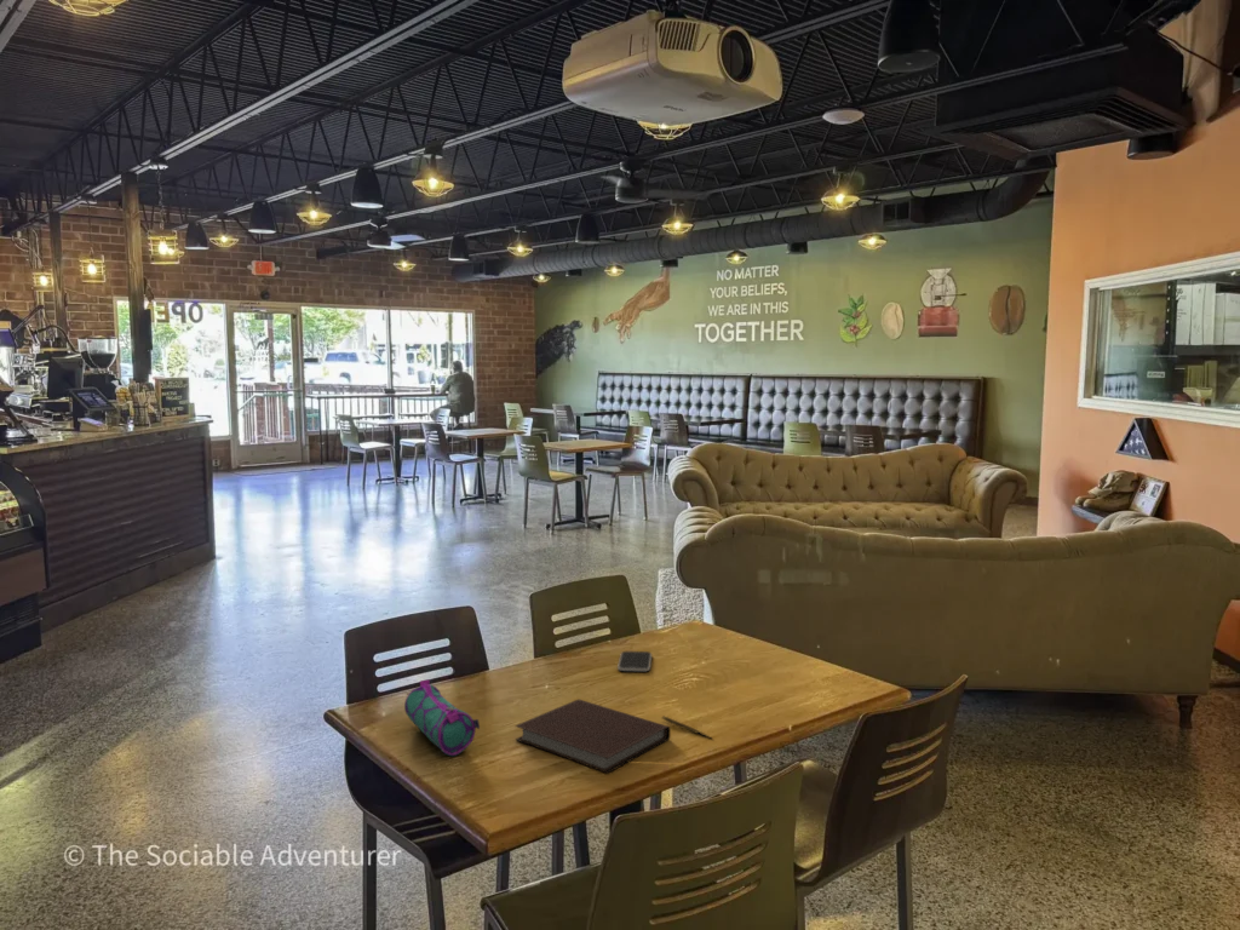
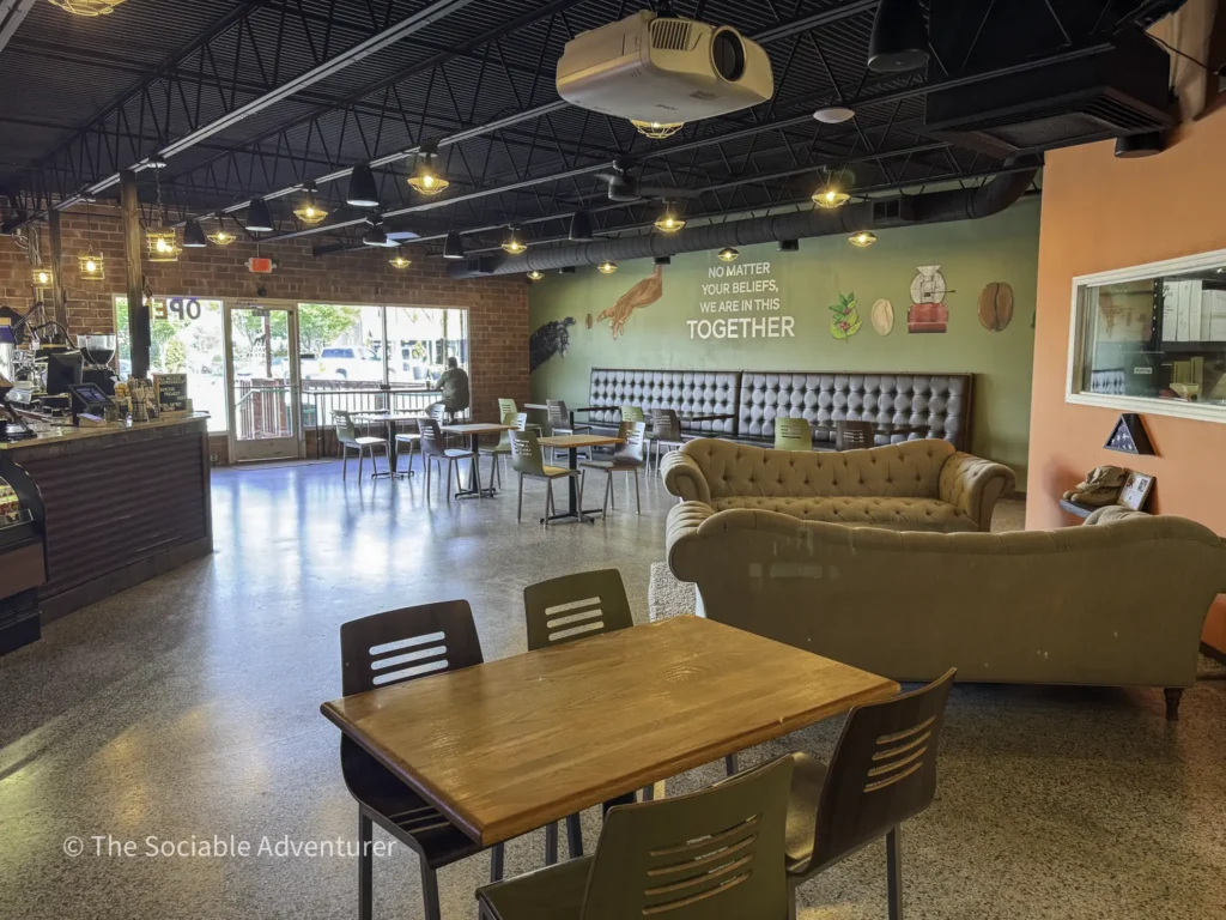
- smartphone (635, 661)
- pen (687, 727)
- pencil case (440, 716)
- notebook (592, 731)
